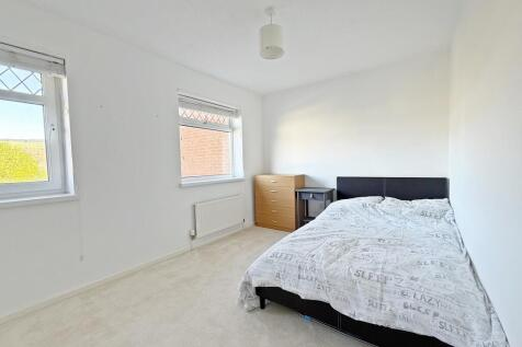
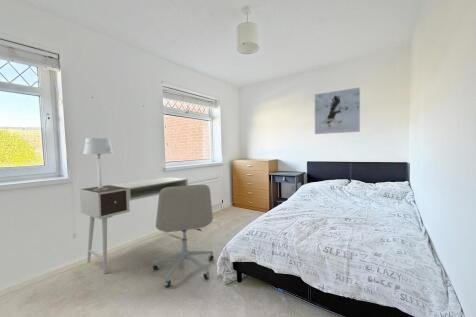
+ table lamp (99, 164)
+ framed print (336, 112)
+ office chair (184, 225)
+ desk (129, 211)
